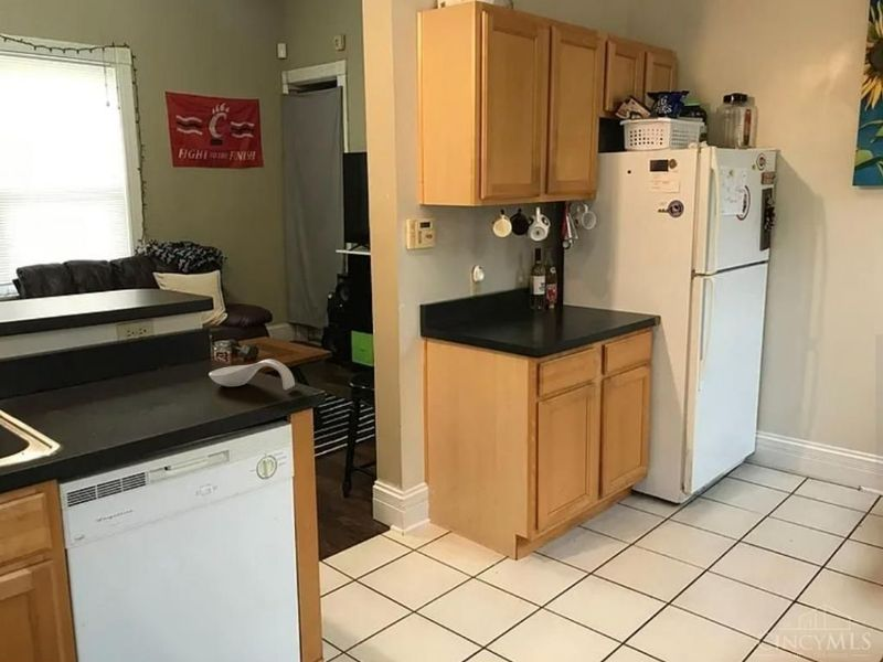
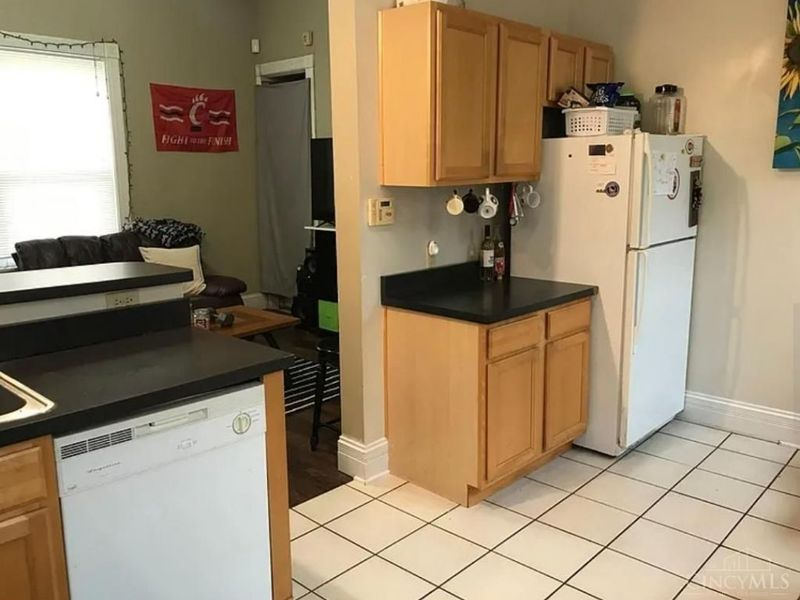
- spoon rest (251, 372)
